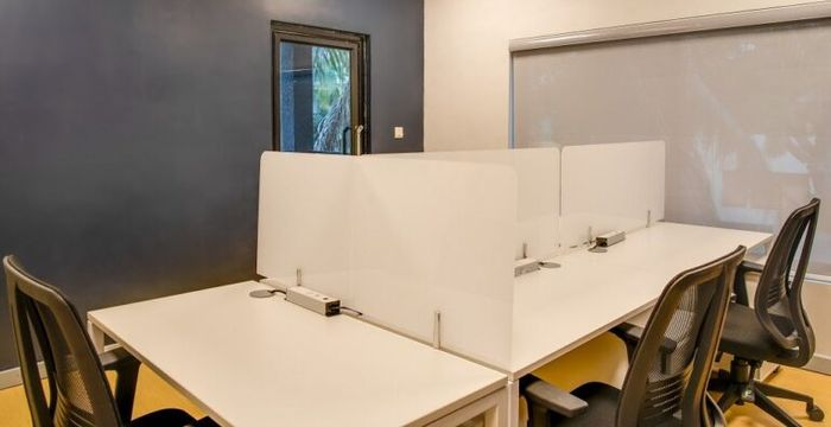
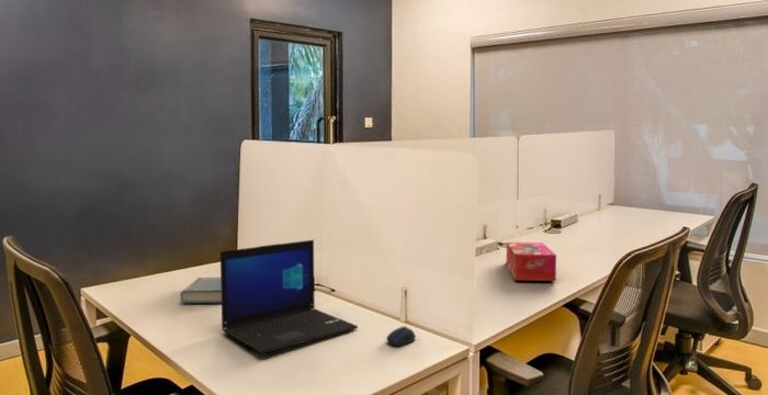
+ laptop (289, 291)
+ computer mouse (400, 334)
+ hardback book (208, 289)
+ tissue box (529, 260)
